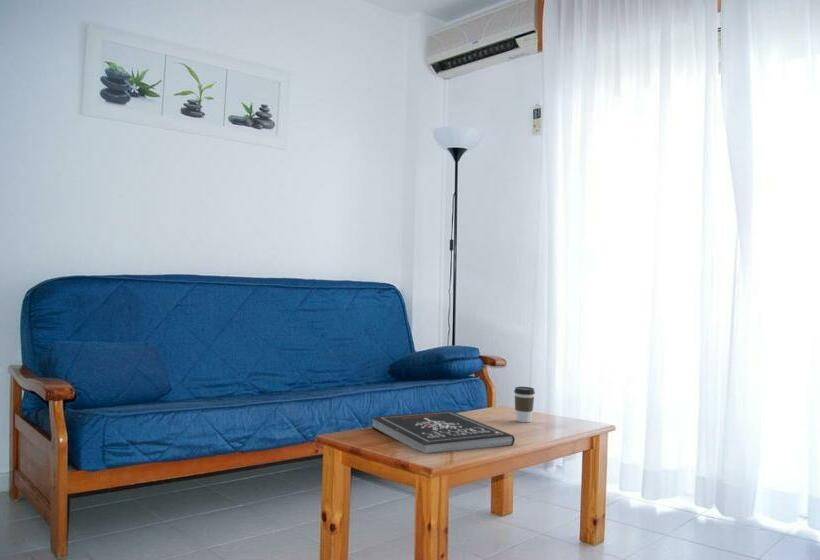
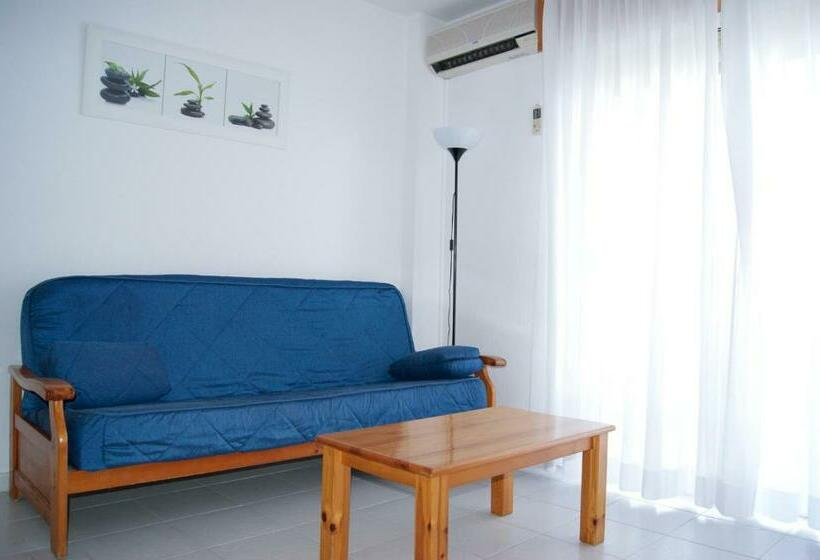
- book (439, 430)
- coffee cup (524, 404)
